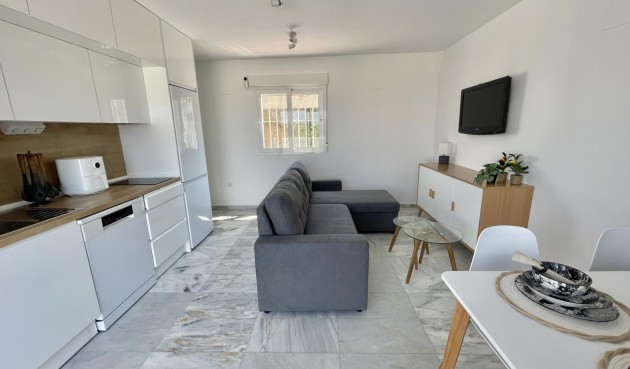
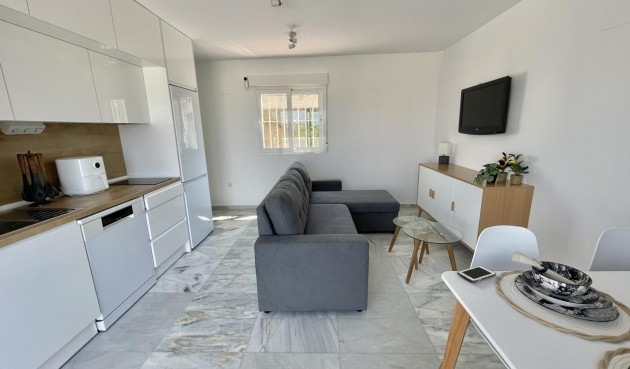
+ cell phone (476, 273)
